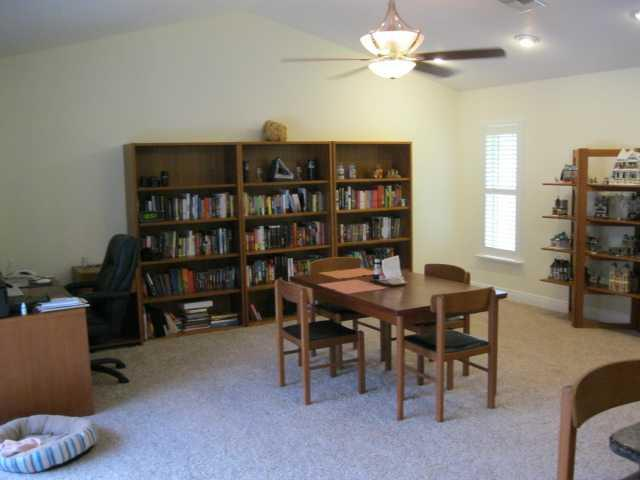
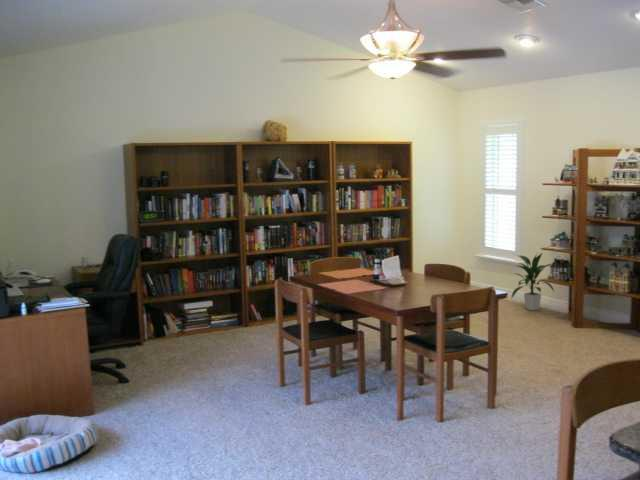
+ indoor plant (530, 280)
